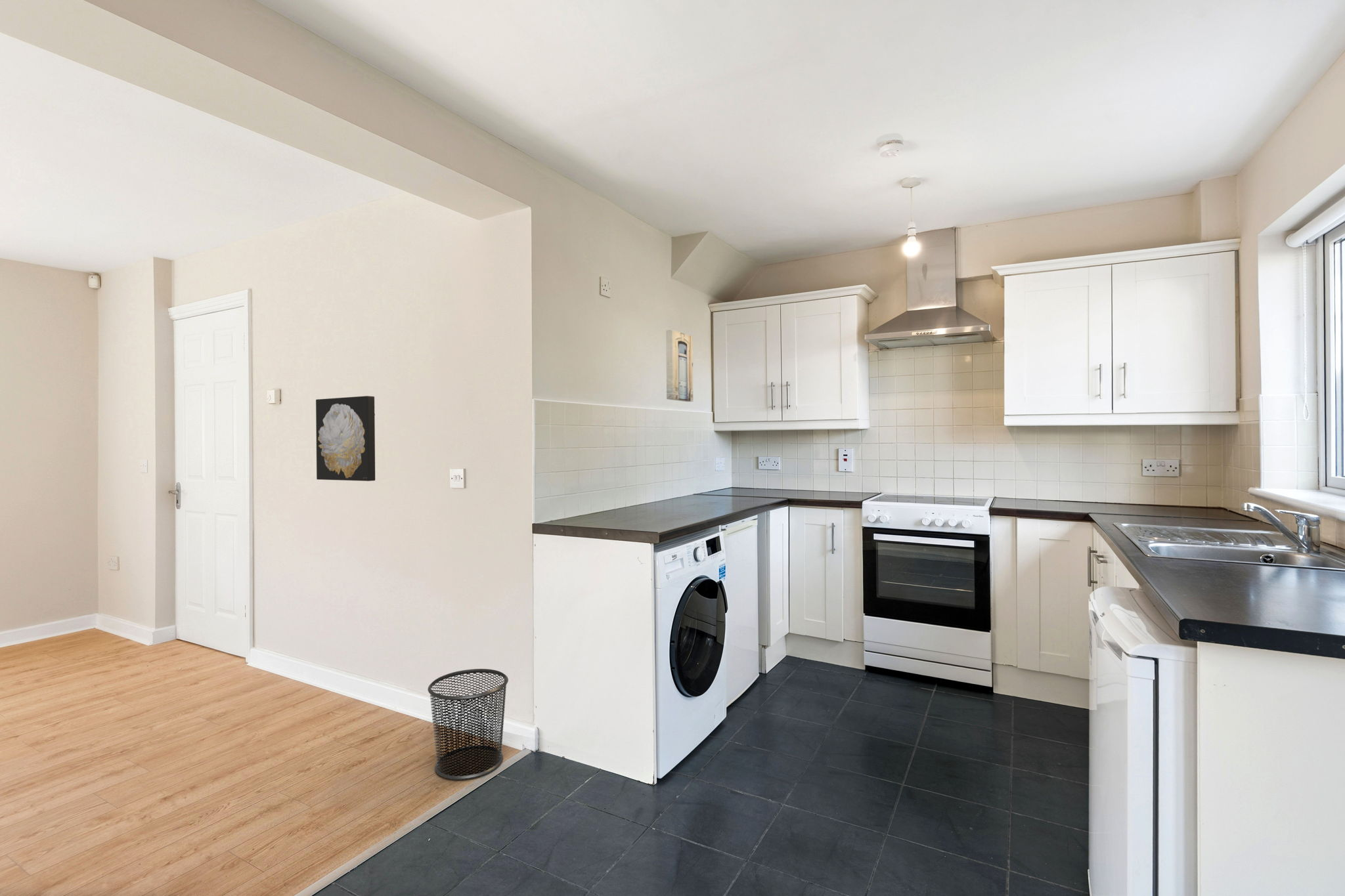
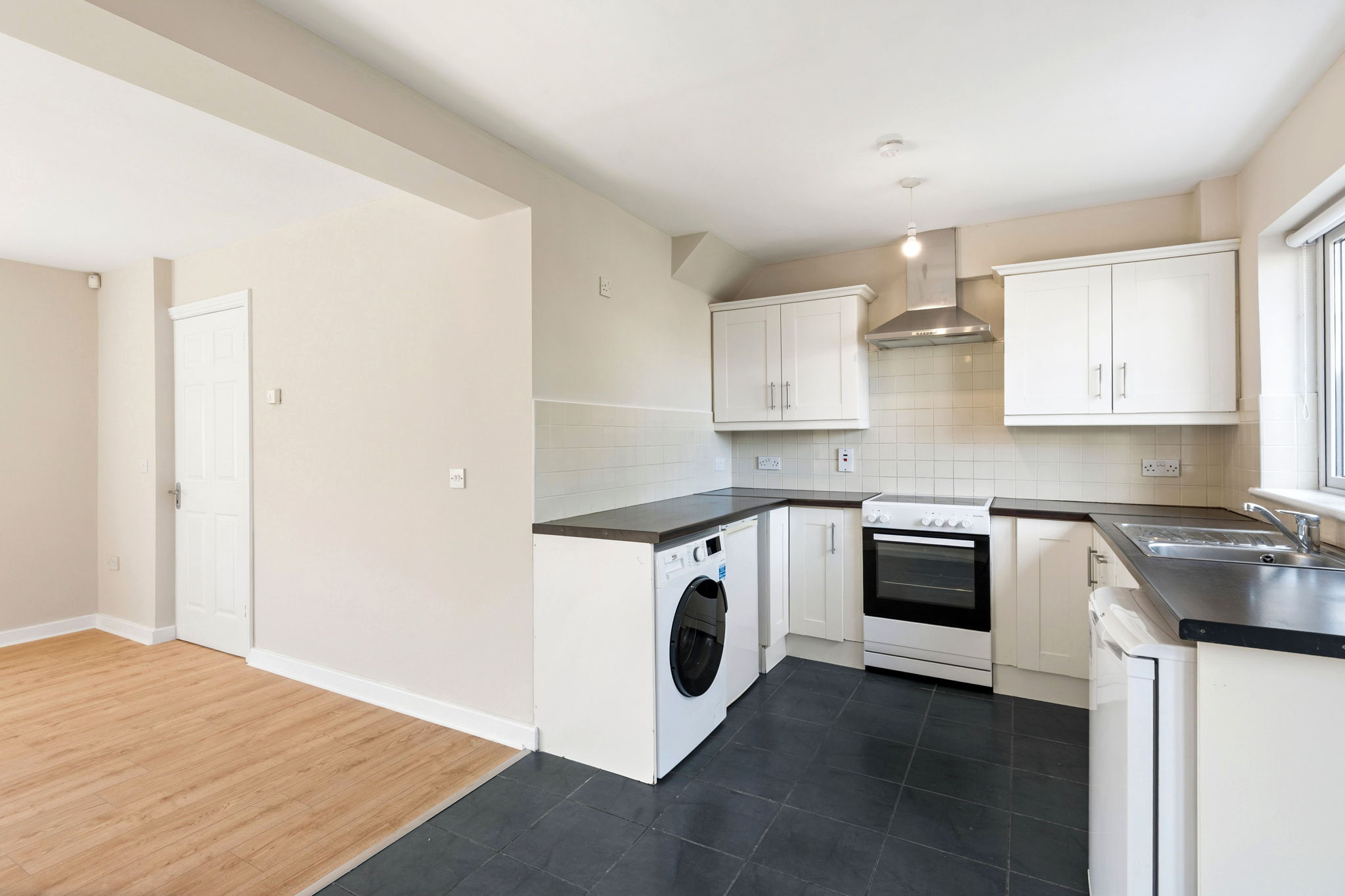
- wall art (680, 367)
- waste bin (469, 722)
- wall art (345, 438)
